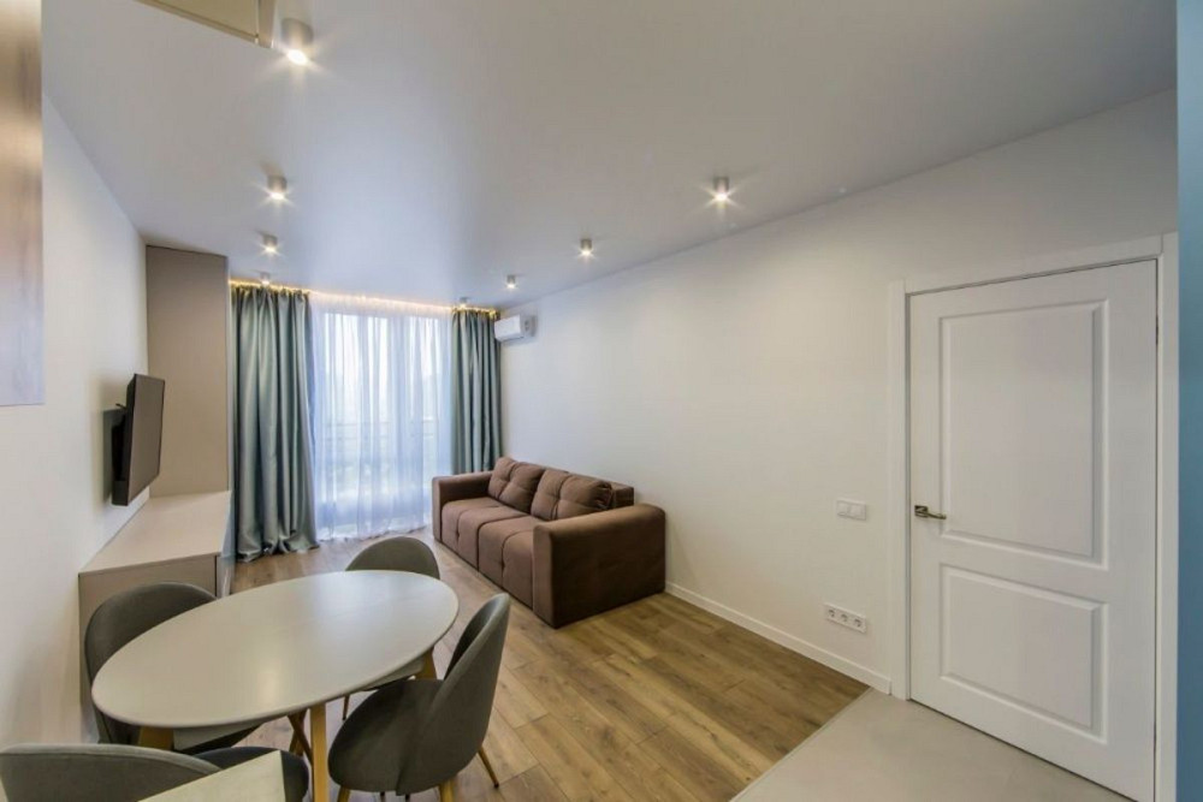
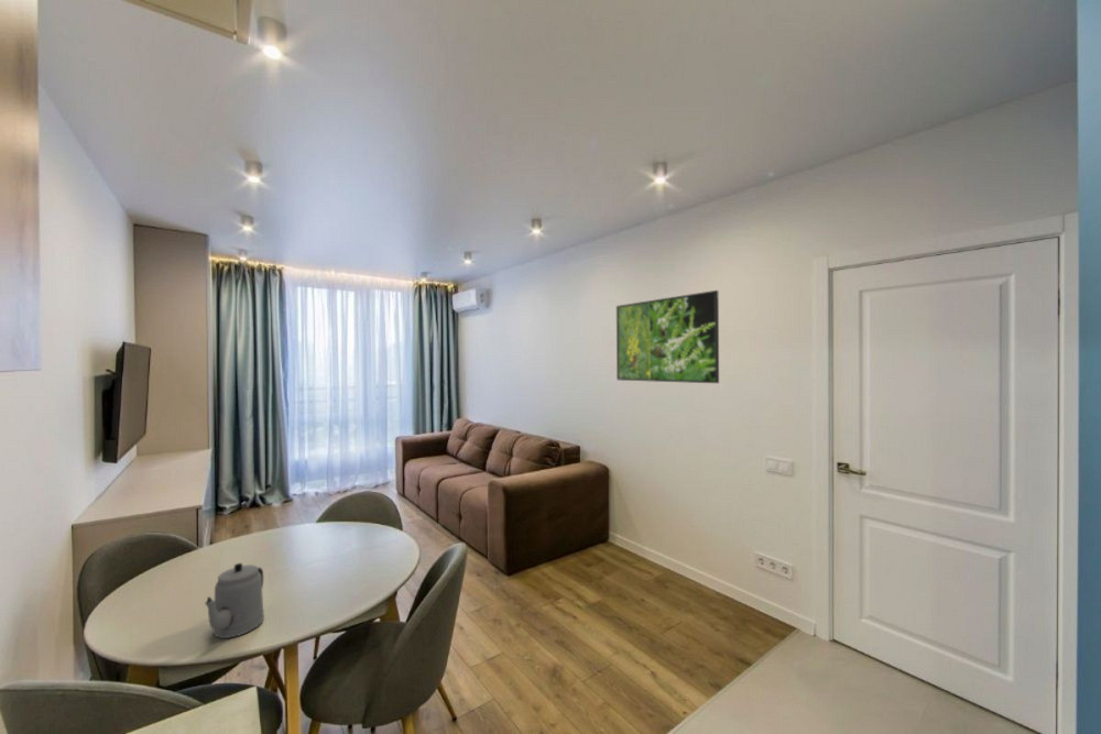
+ teapot (236, 595)
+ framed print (662, 340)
